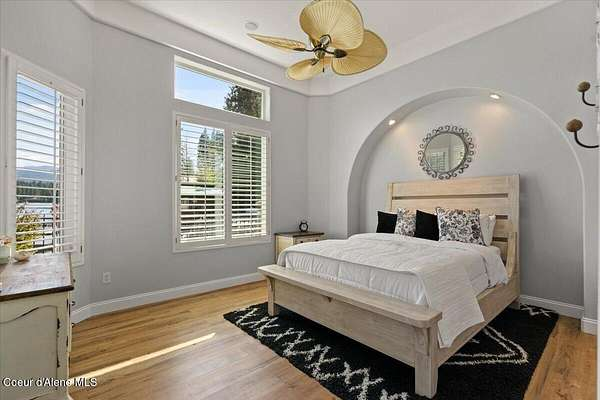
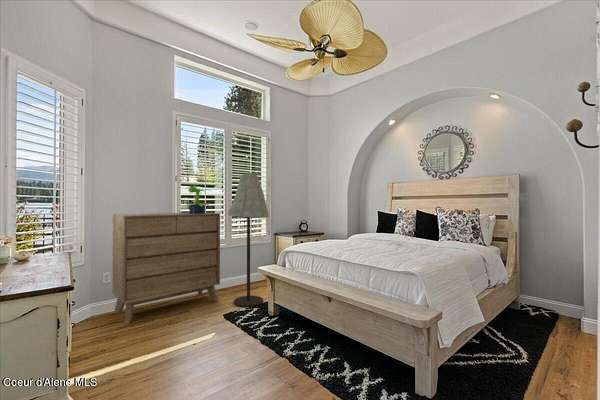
+ floor lamp (248, 237)
+ dresser (169, 260)
+ potted plant (197, 199)
